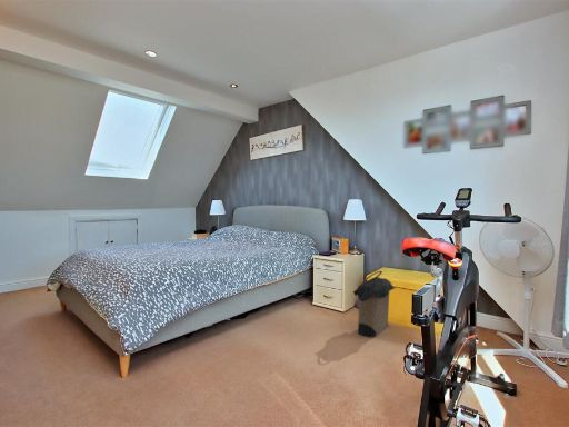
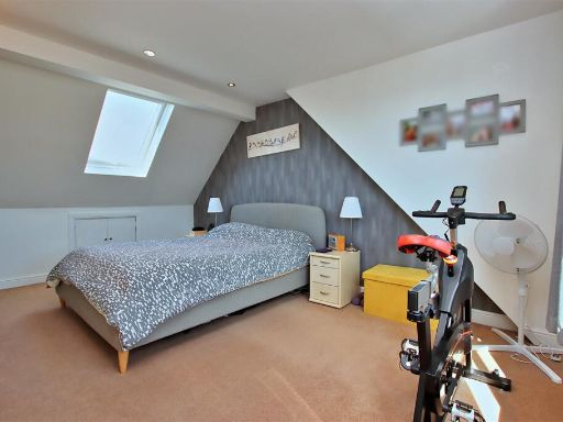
- laundry hamper (373, 298)
